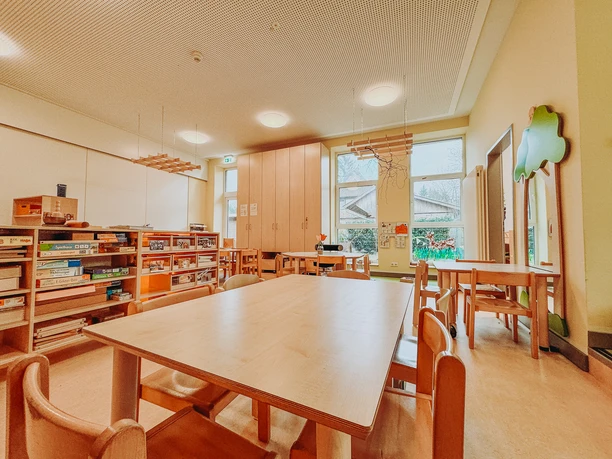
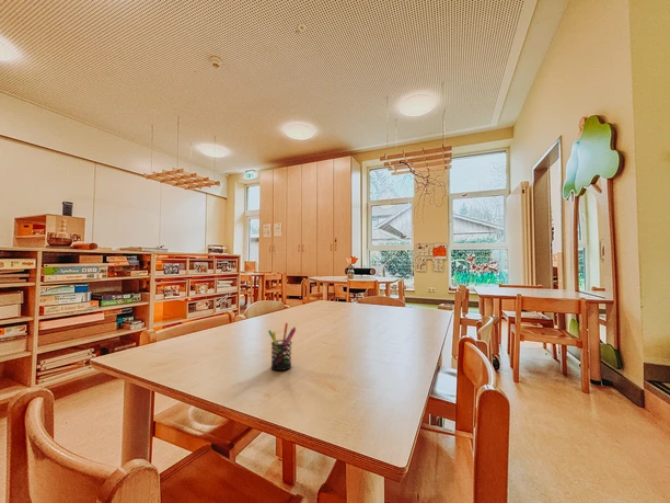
+ pen holder (279, 345)
